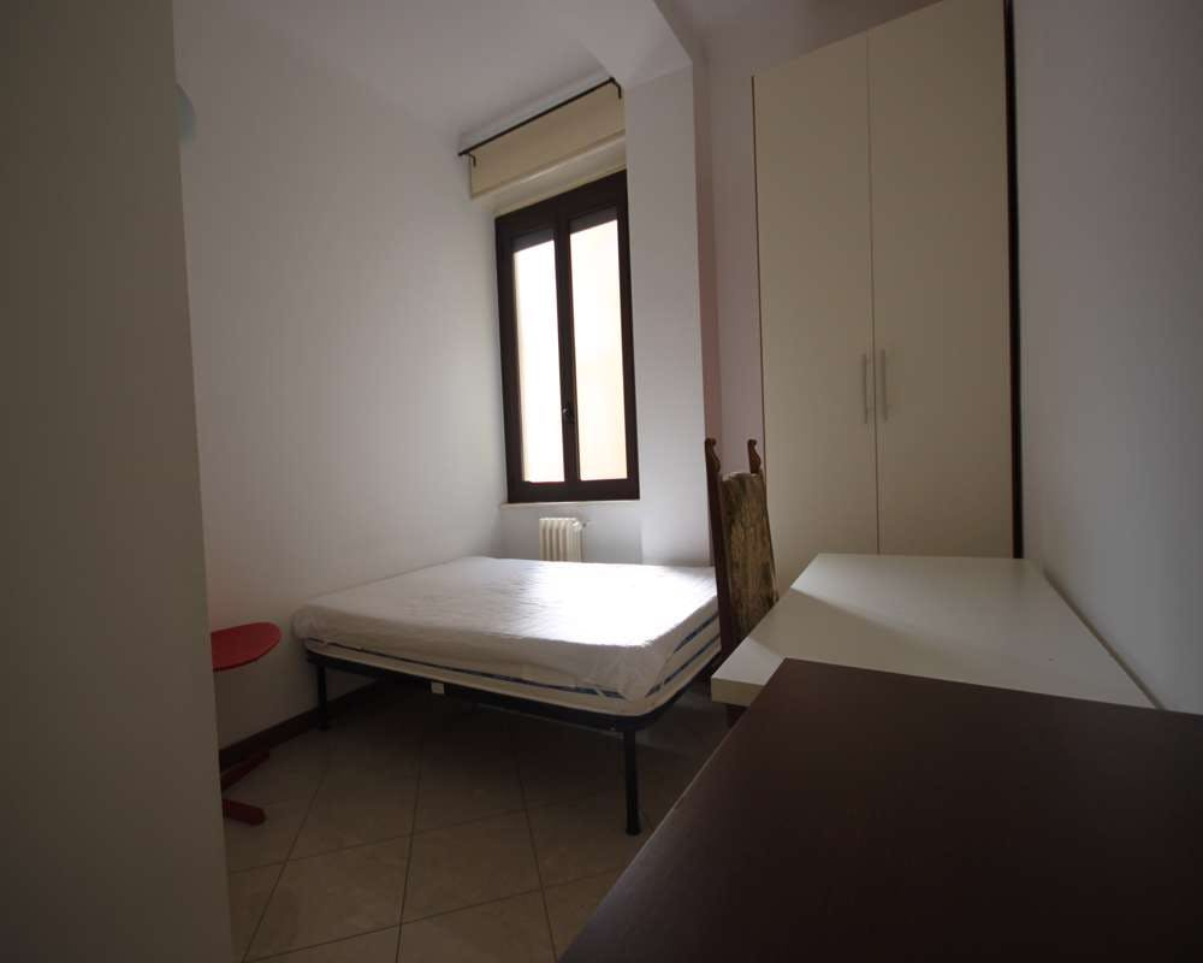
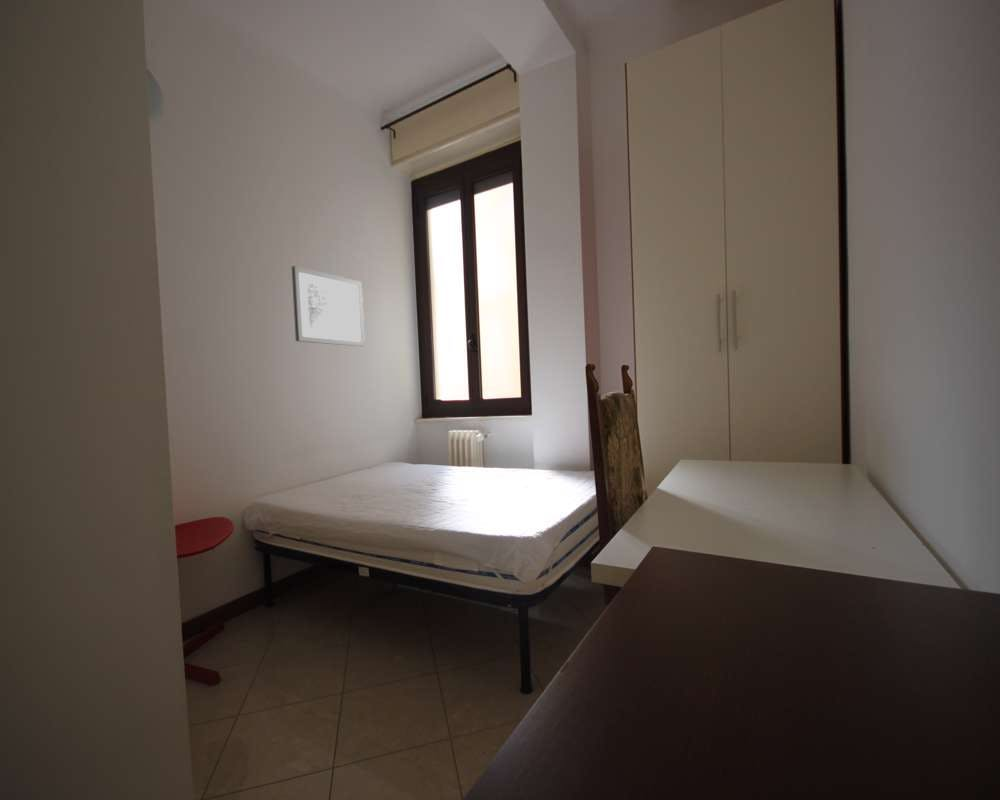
+ wall art (331, 309)
